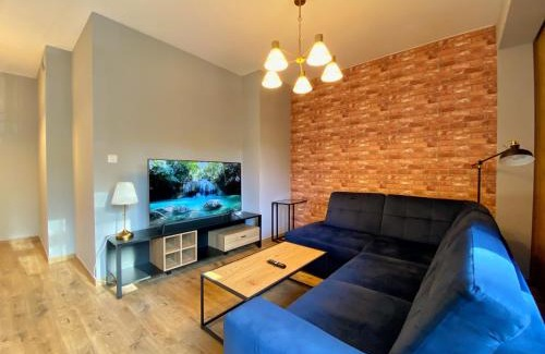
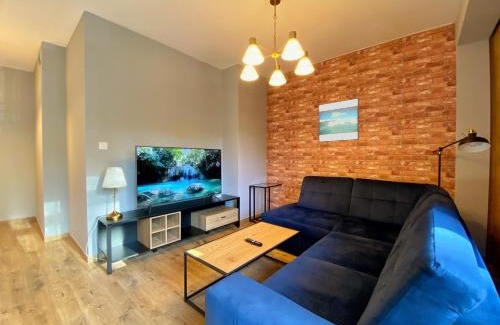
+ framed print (337, 121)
